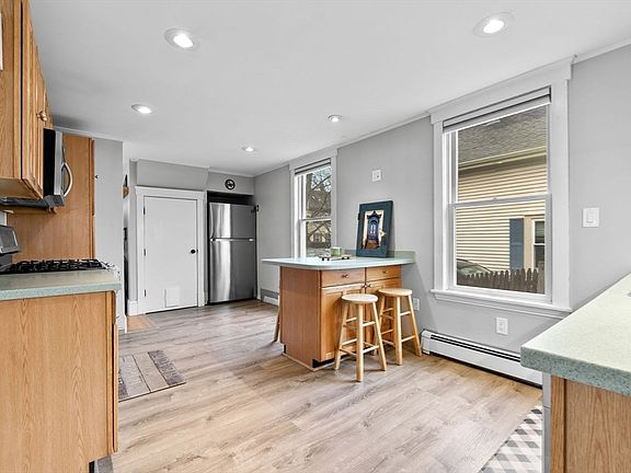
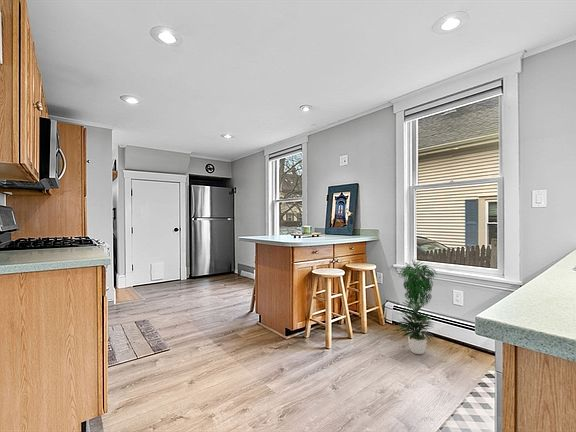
+ potted plant (415, 301)
